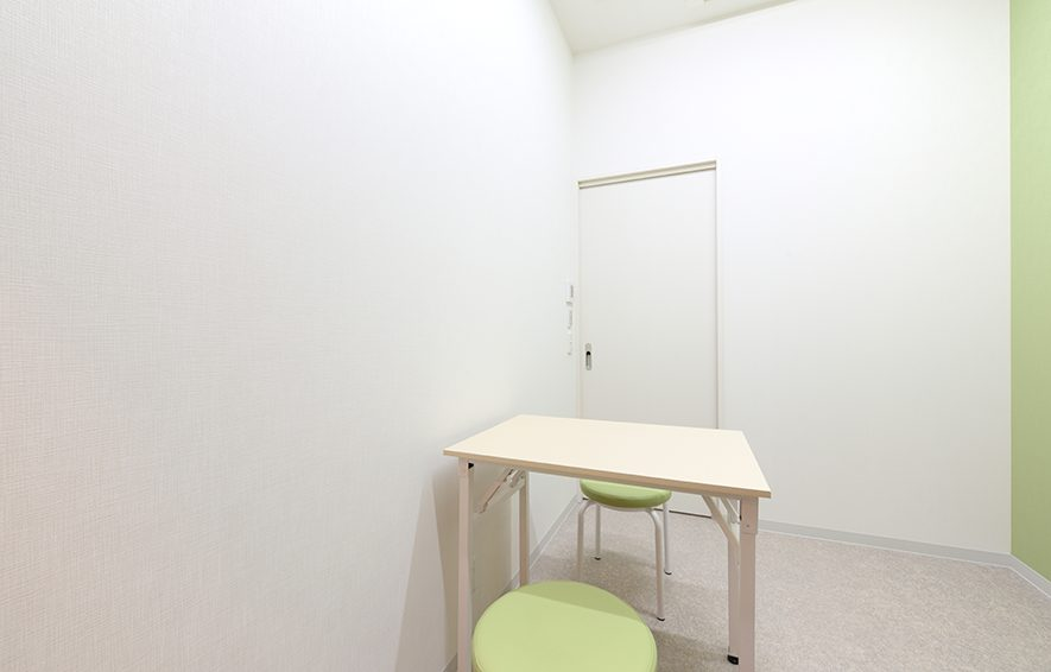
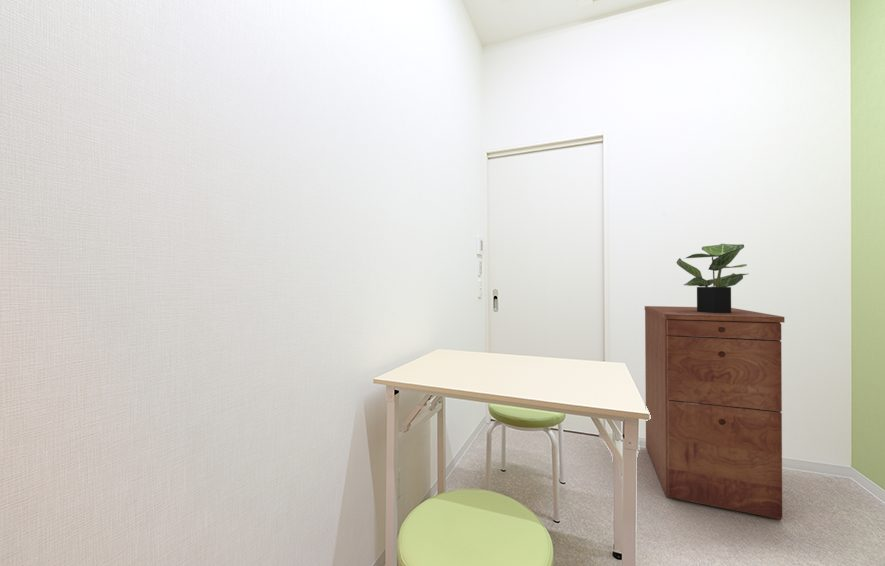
+ filing cabinet (701, 394)
+ potted plant (720, 275)
